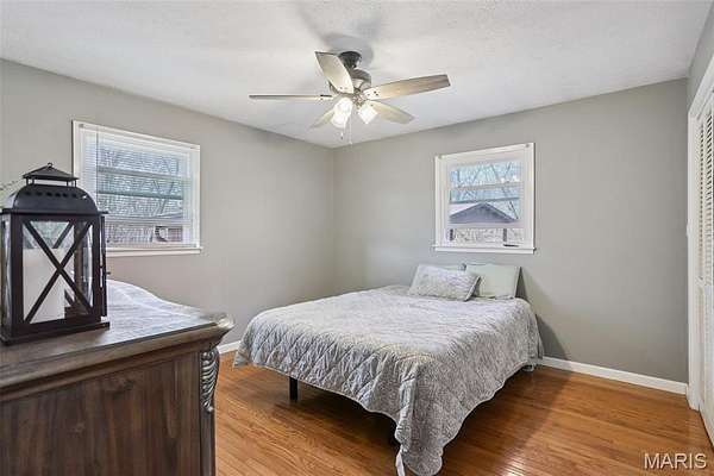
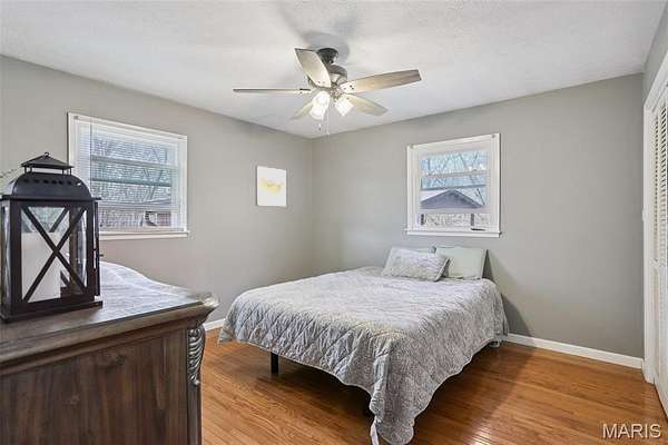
+ wall art (272, 187)
